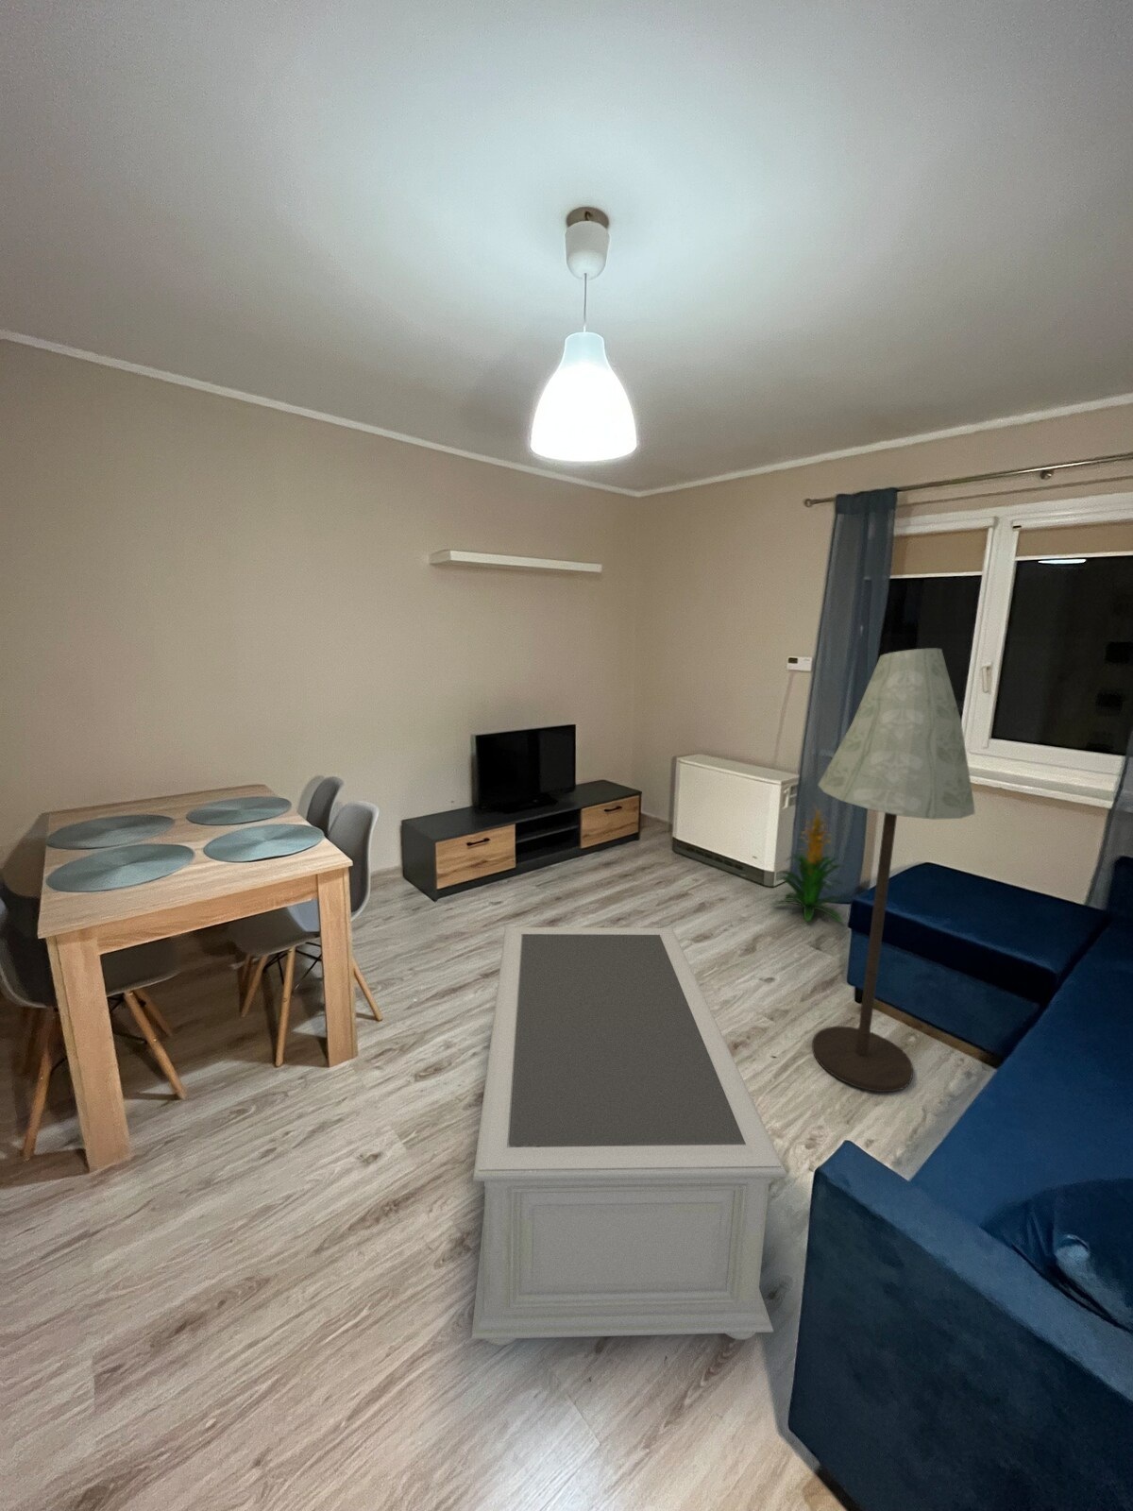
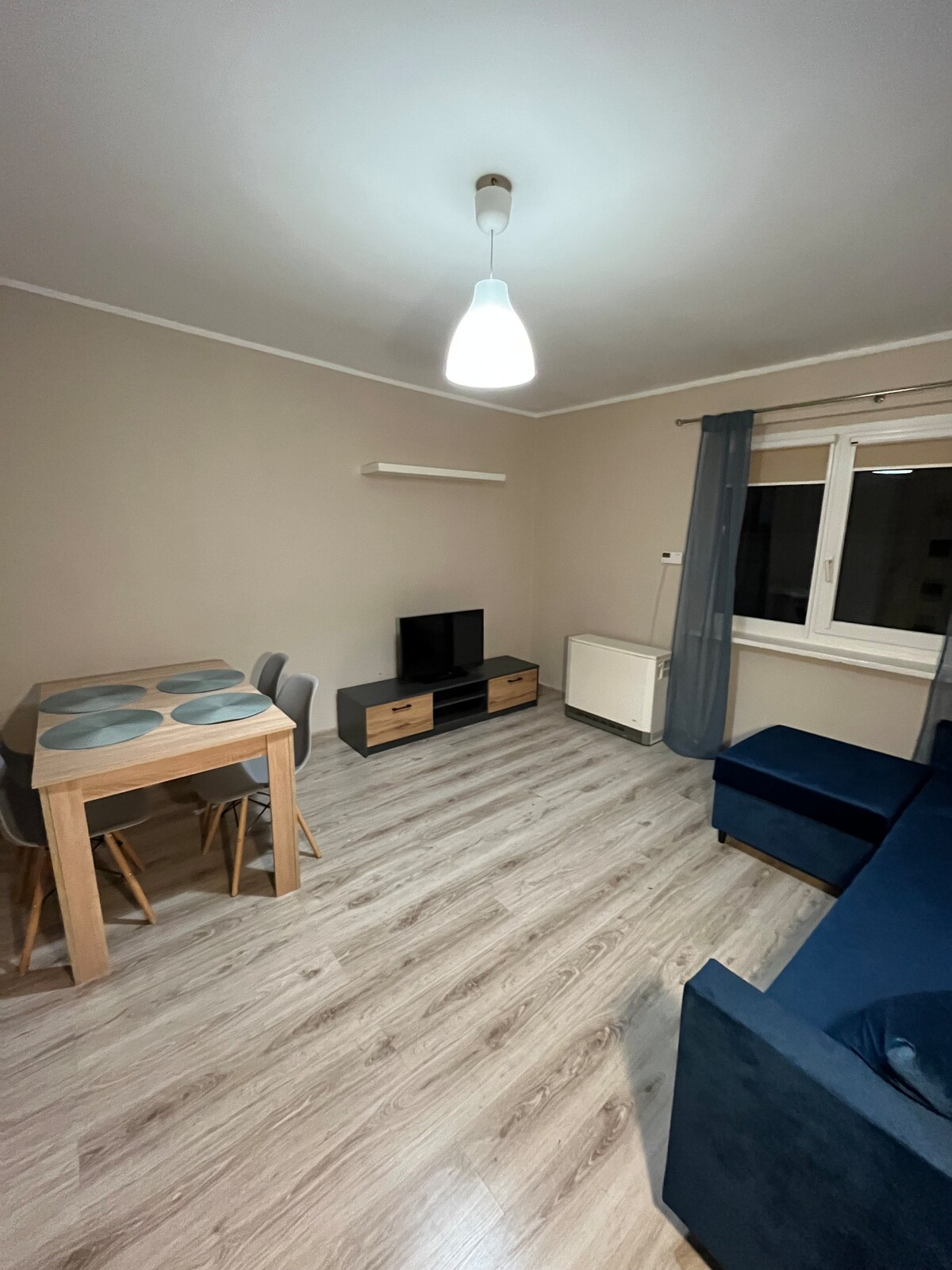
- floor lamp (884, 866)
- indoor plant (814, 859)
- coffee table (601, 1079)
